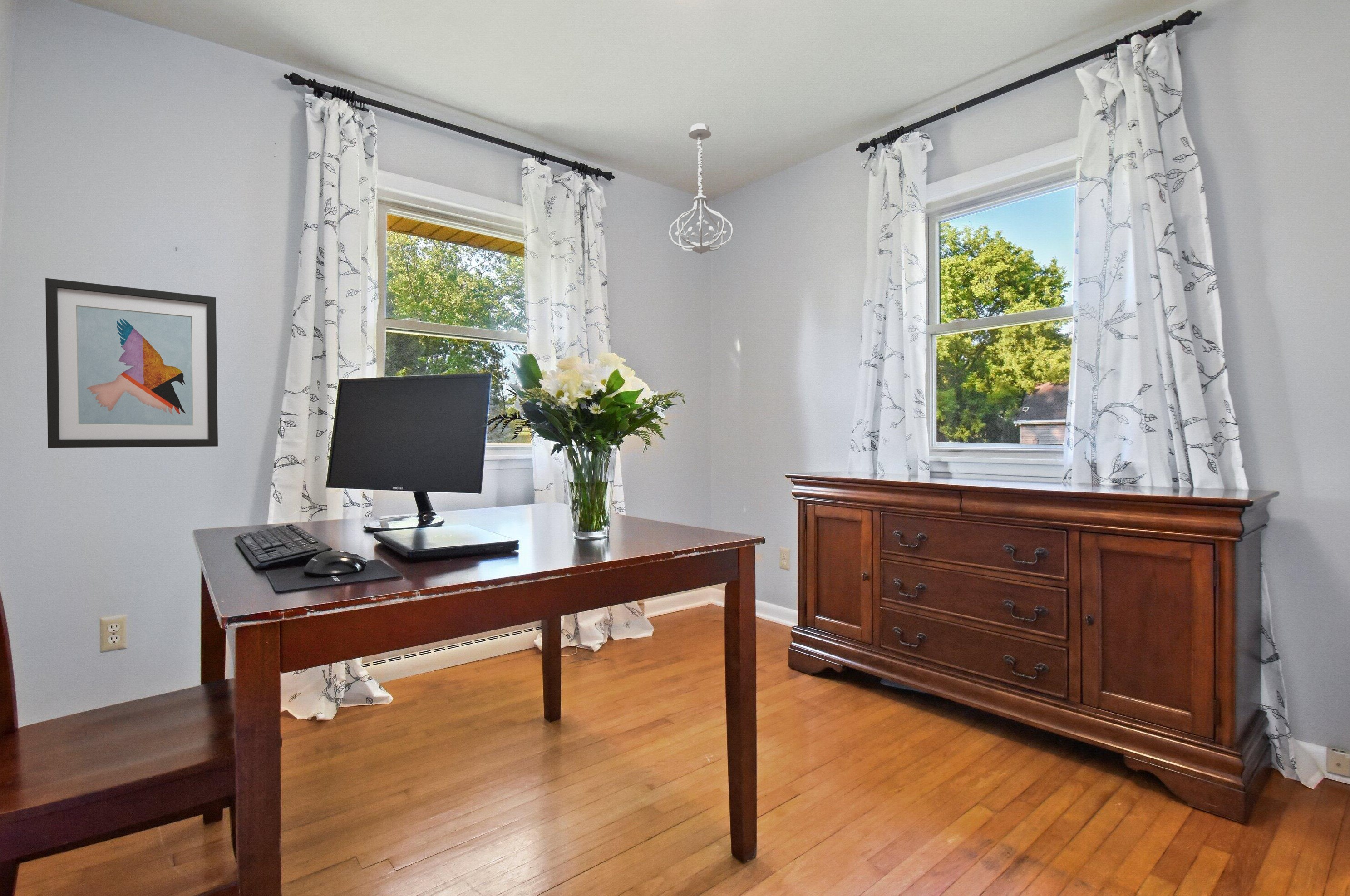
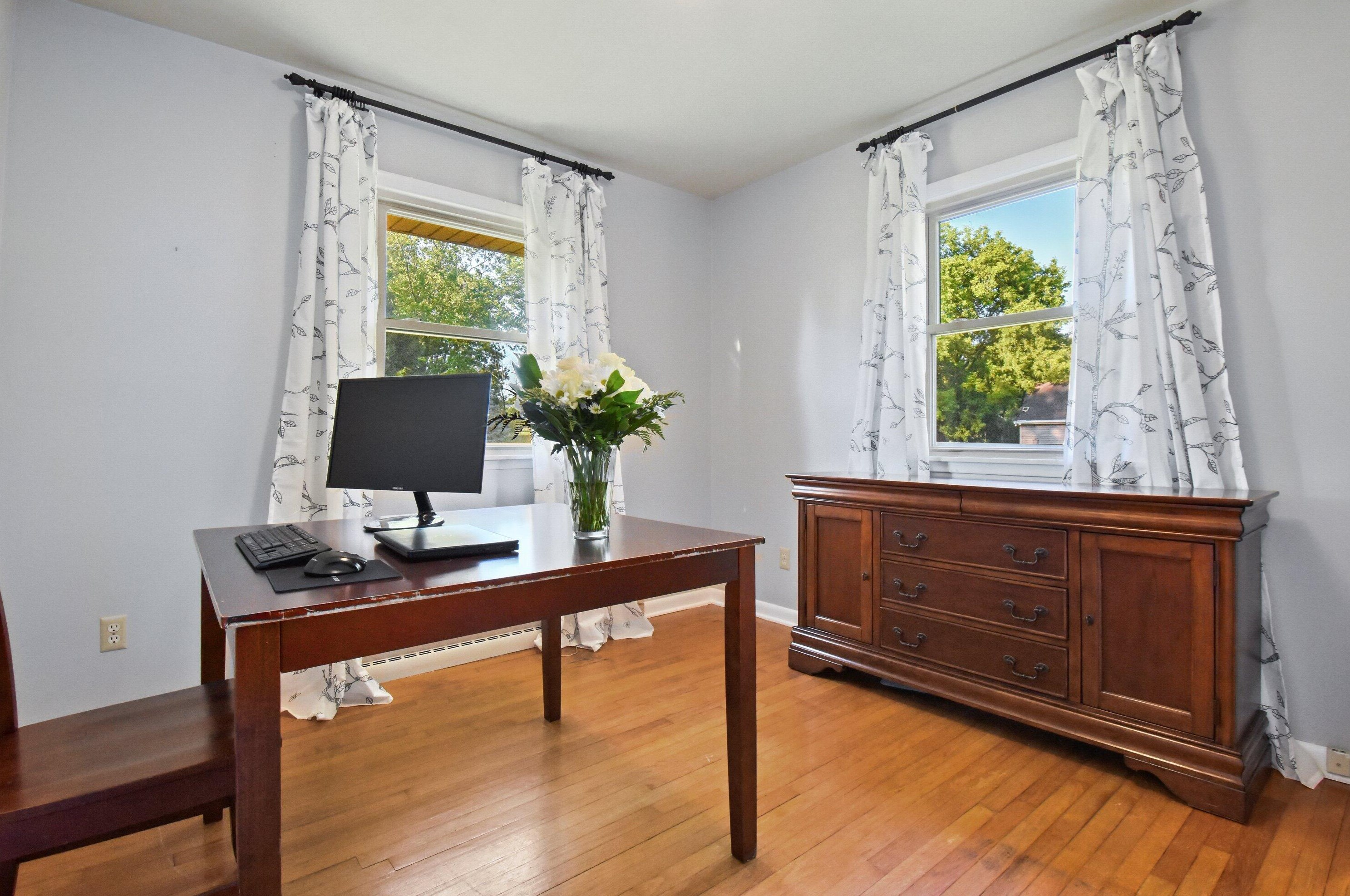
- wall art (137, 368)
- ceiling light fixture (700, 191)
